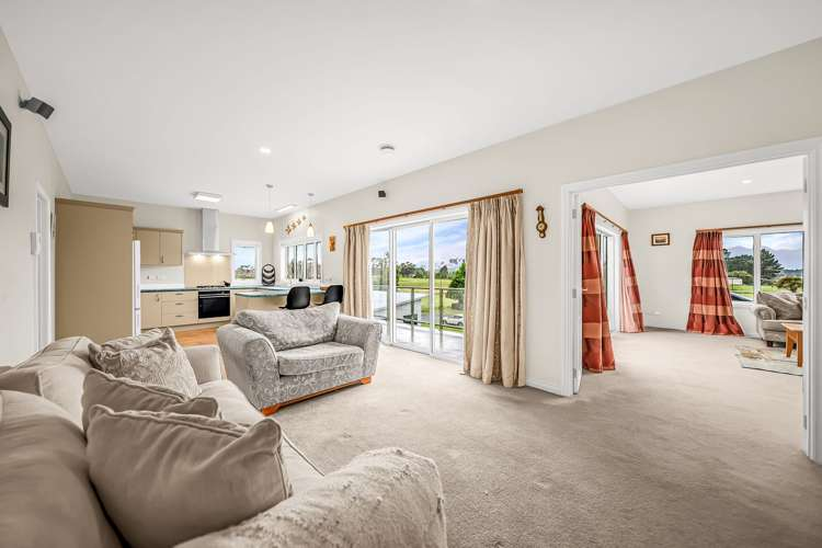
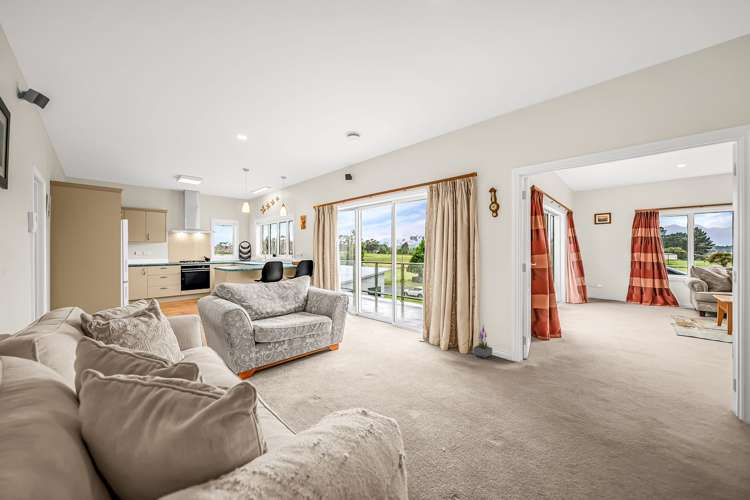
+ potted plant (482, 340)
